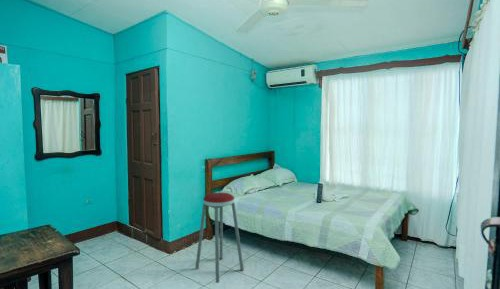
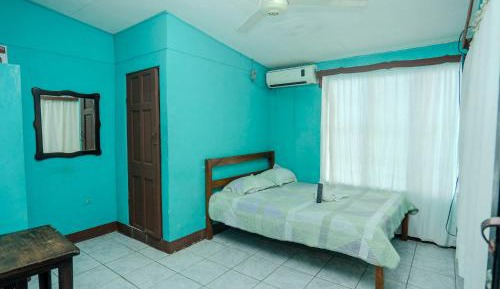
- music stool (218, 232)
